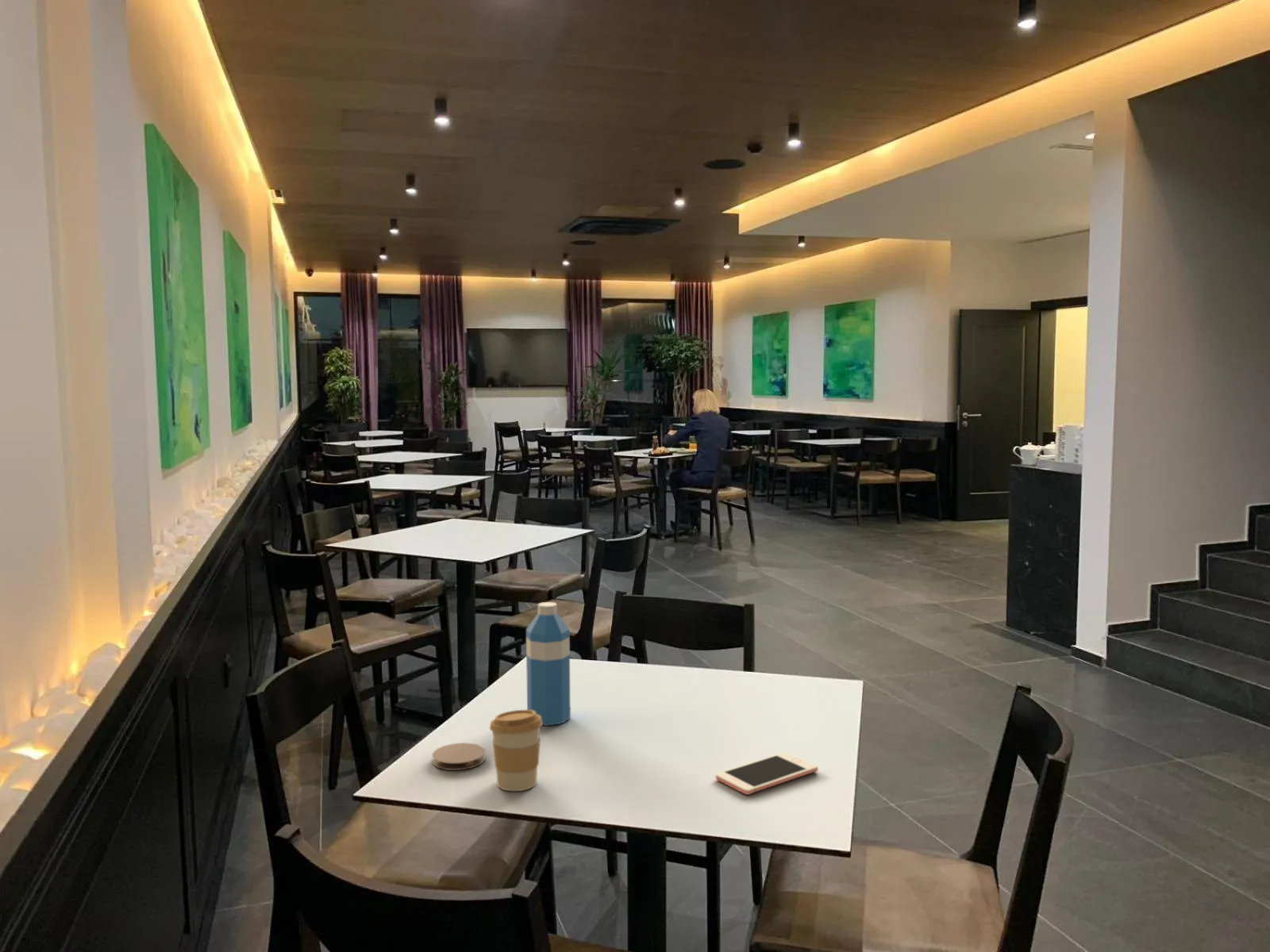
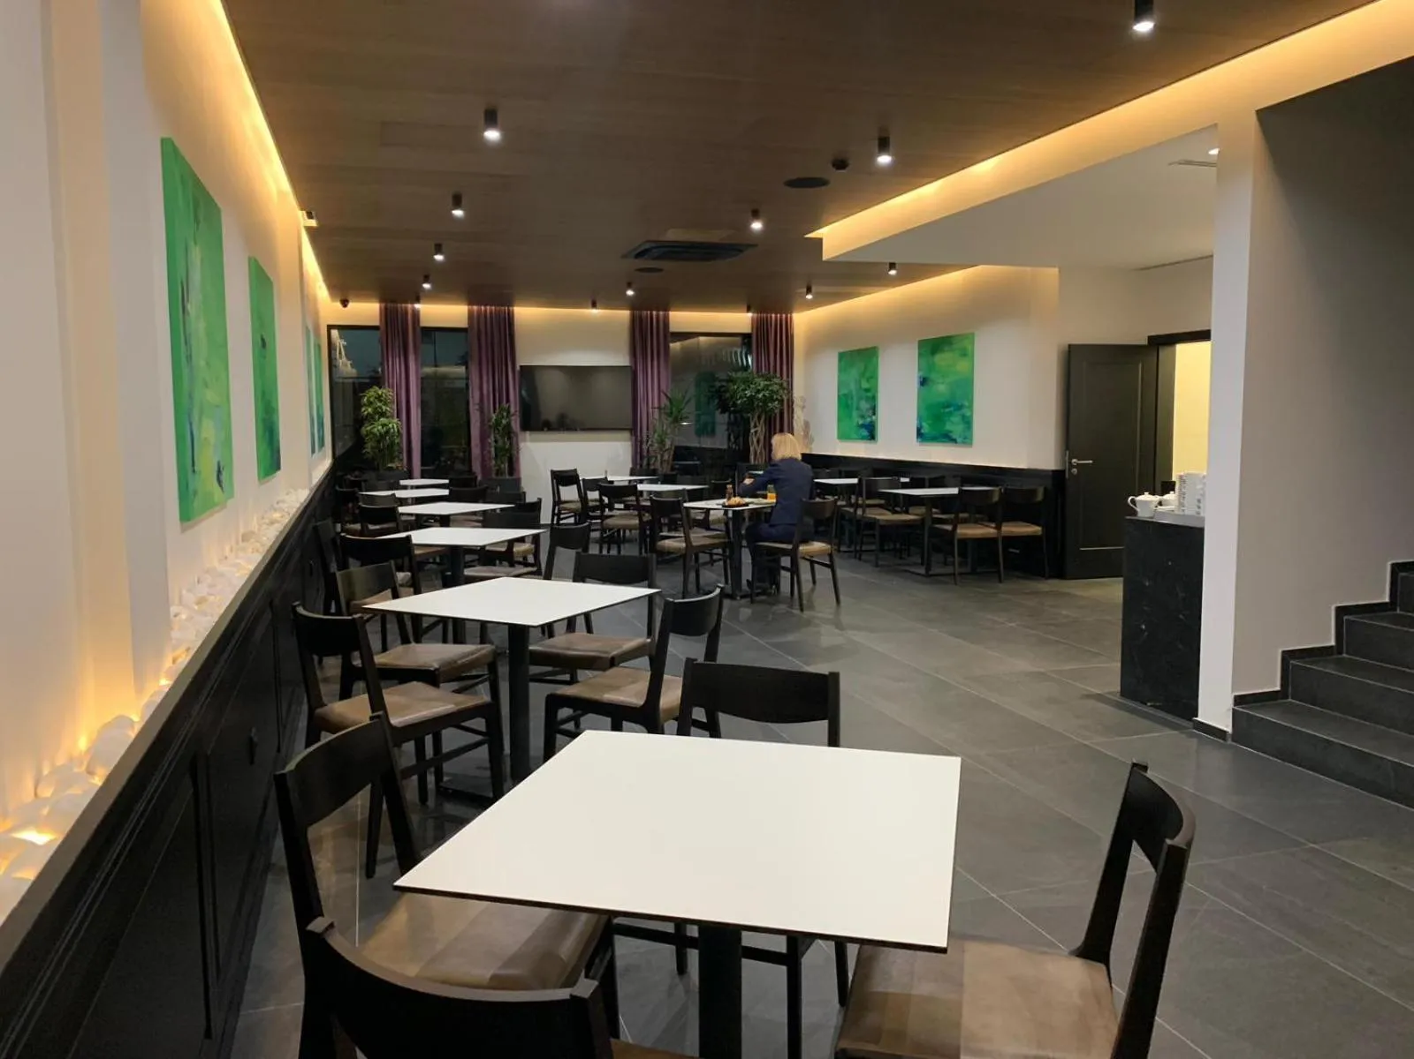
- water bottle (548, 661)
- cell phone (767, 772)
- coffee cup (516, 747)
- coaster (459, 756)
